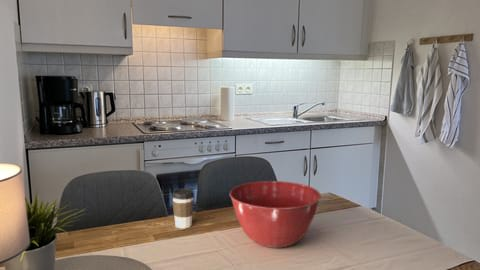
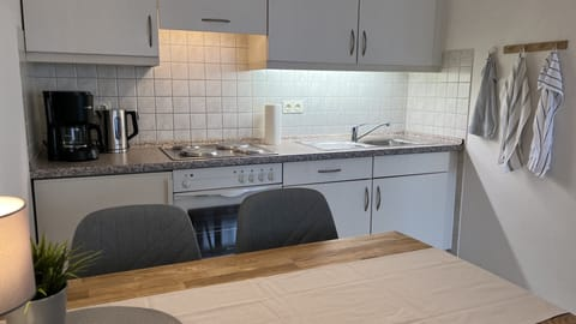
- coffee cup (183, 208)
- mixing bowl (274, 215)
